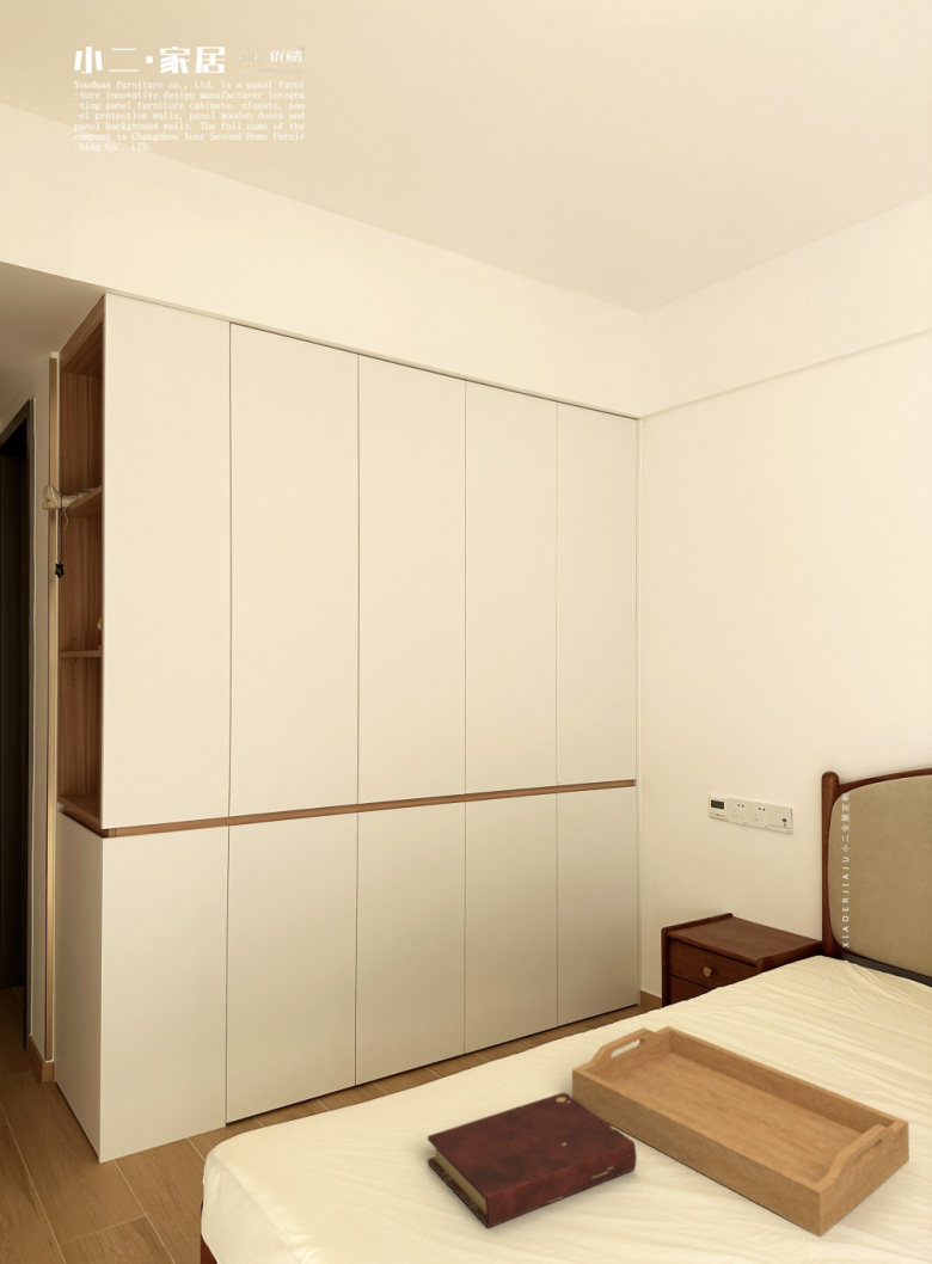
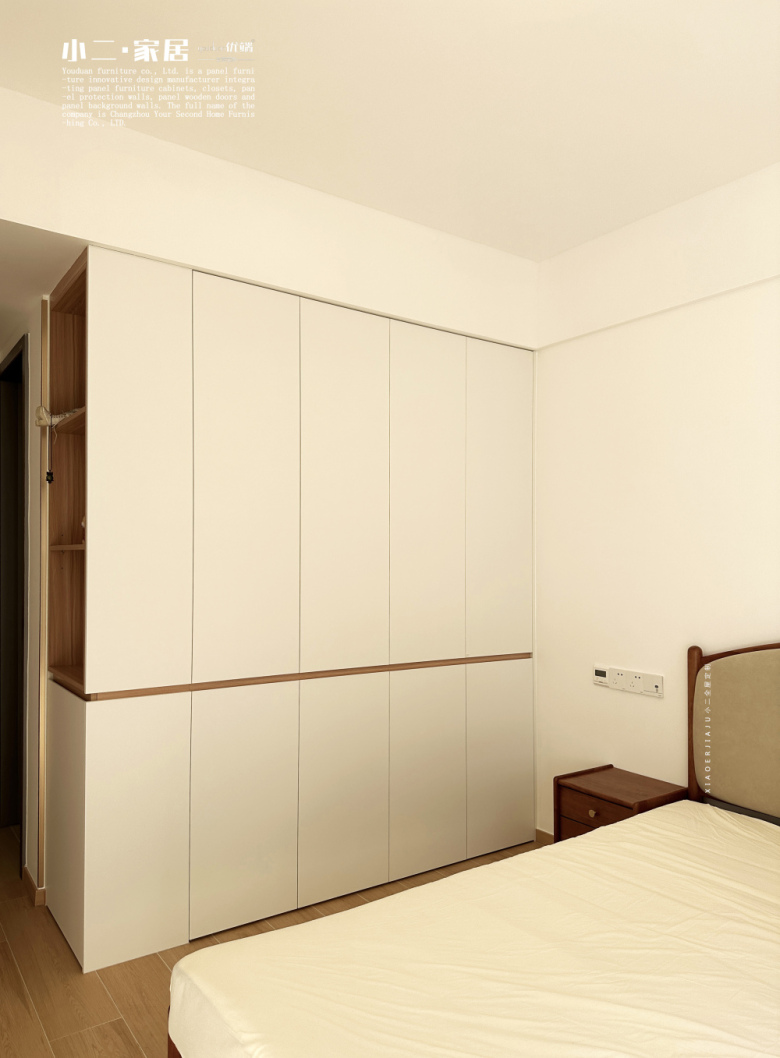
- book (531, 1153)
- serving tray (730, 1106)
